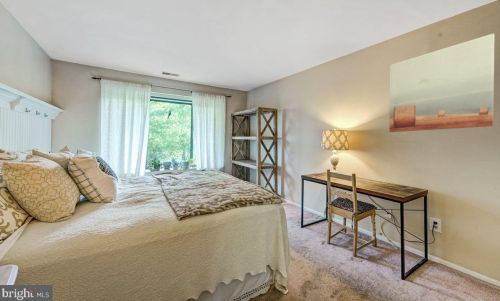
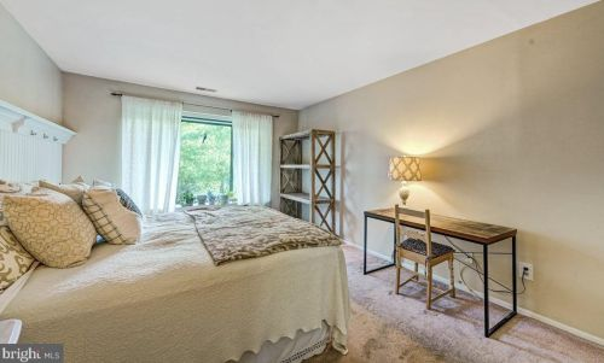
- wall art (433, 90)
